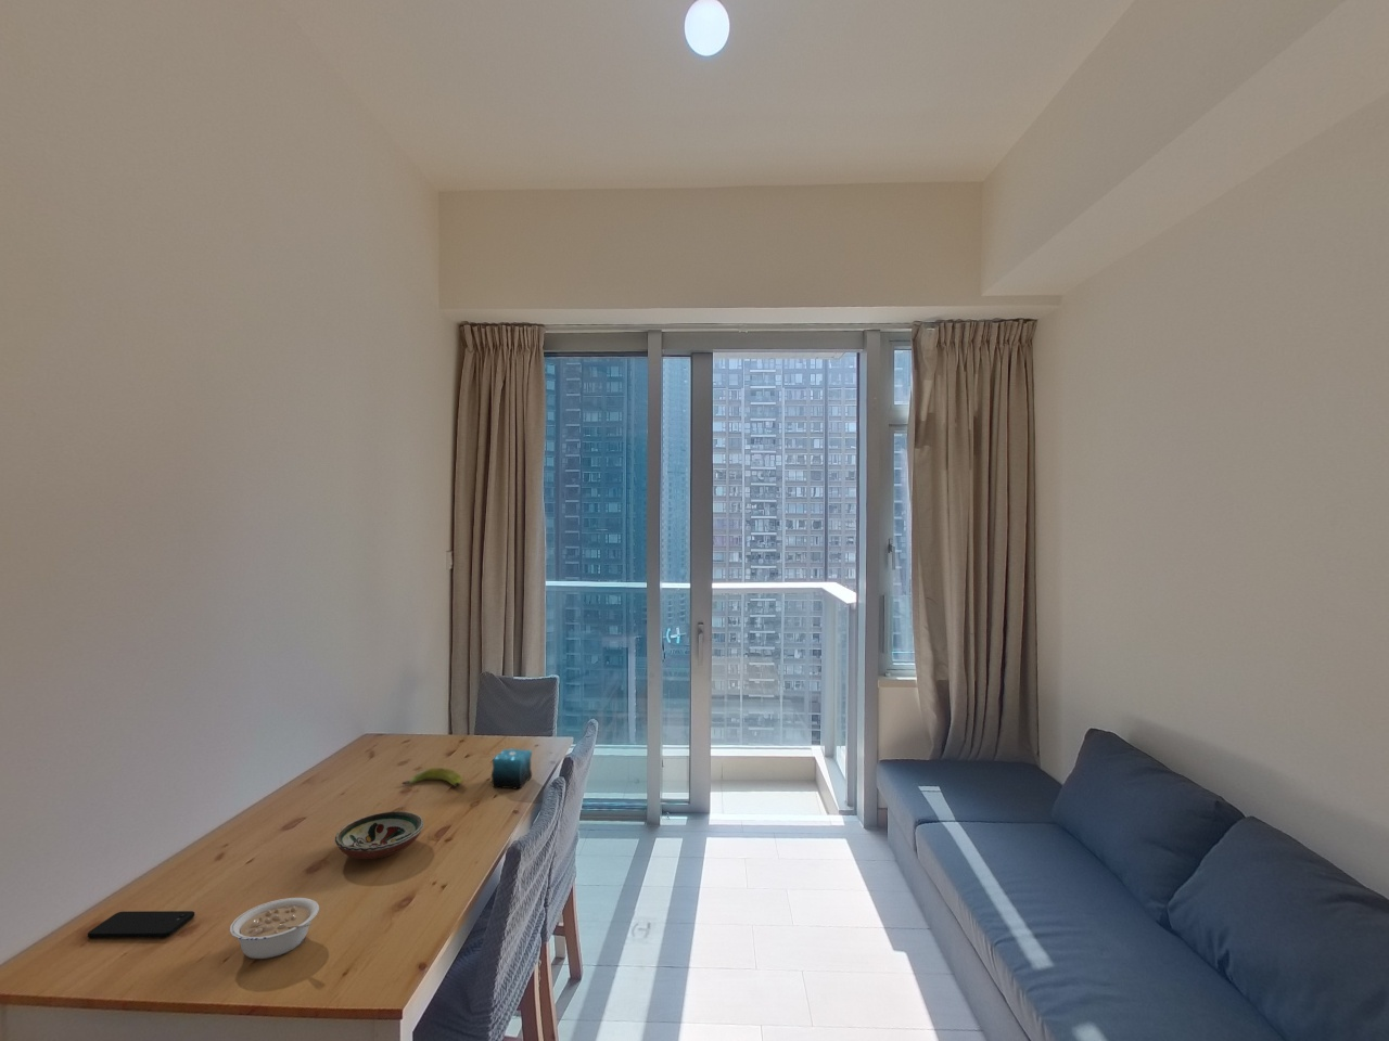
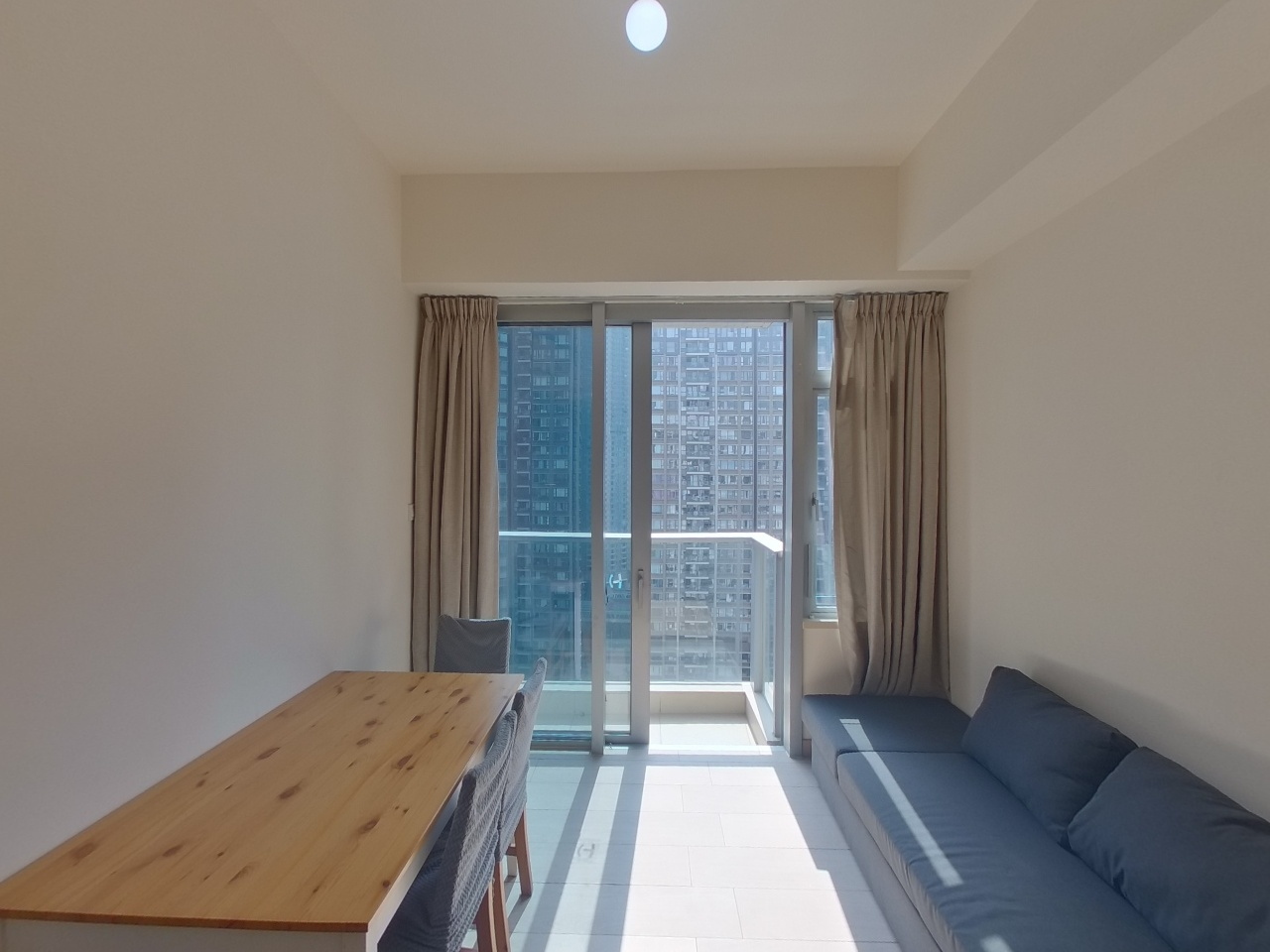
- banana (437, 776)
- candle (511, 761)
- decorative bowl (380, 839)
- legume (278, 927)
- smartphone (142, 923)
